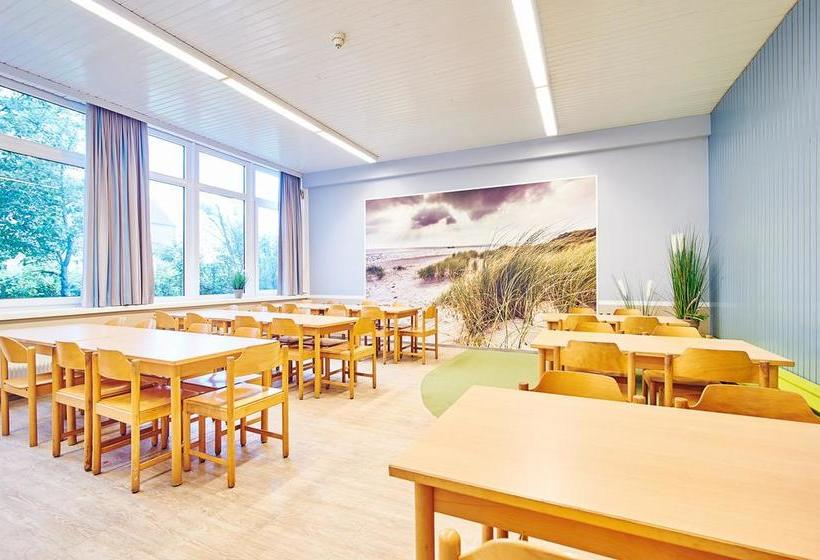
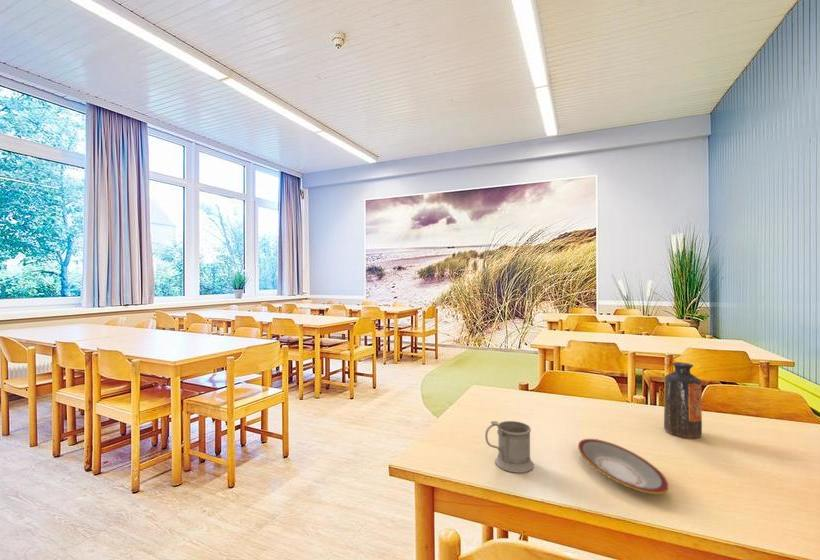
+ mug (507, 442)
+ bottle (682, 397)
+ plate (618, 466)
